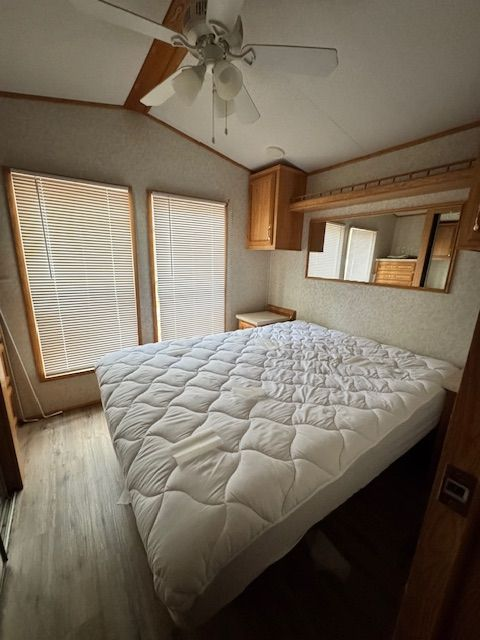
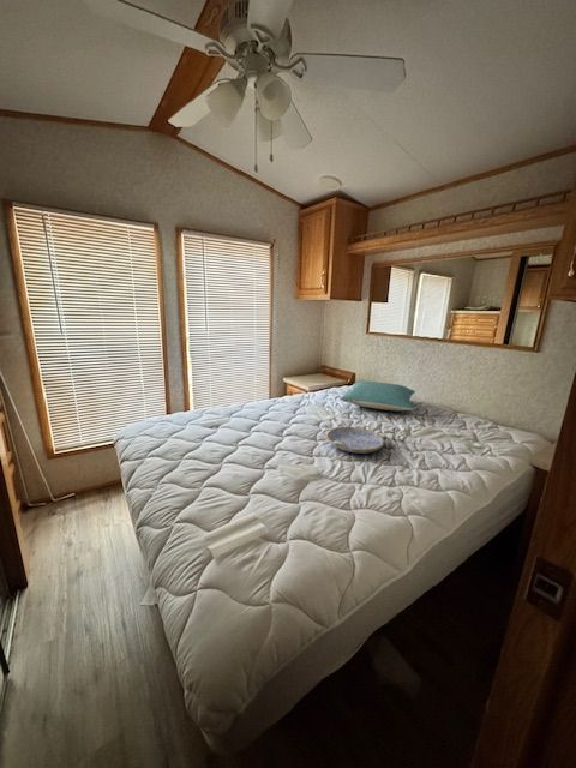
+ pillow (379, 395)
+ serving tray (354, 438)
